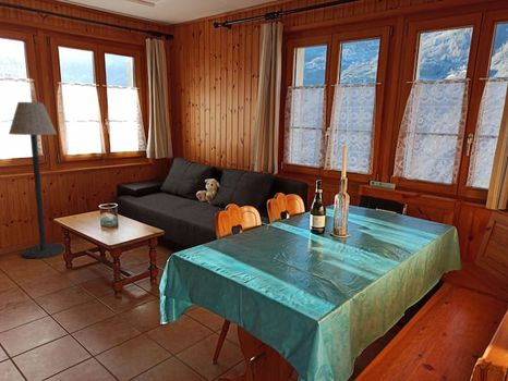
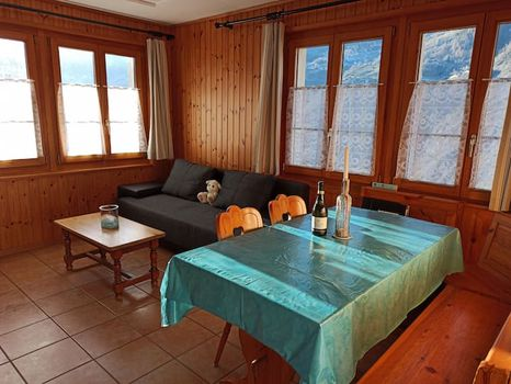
- floor lamp (37, 180)
